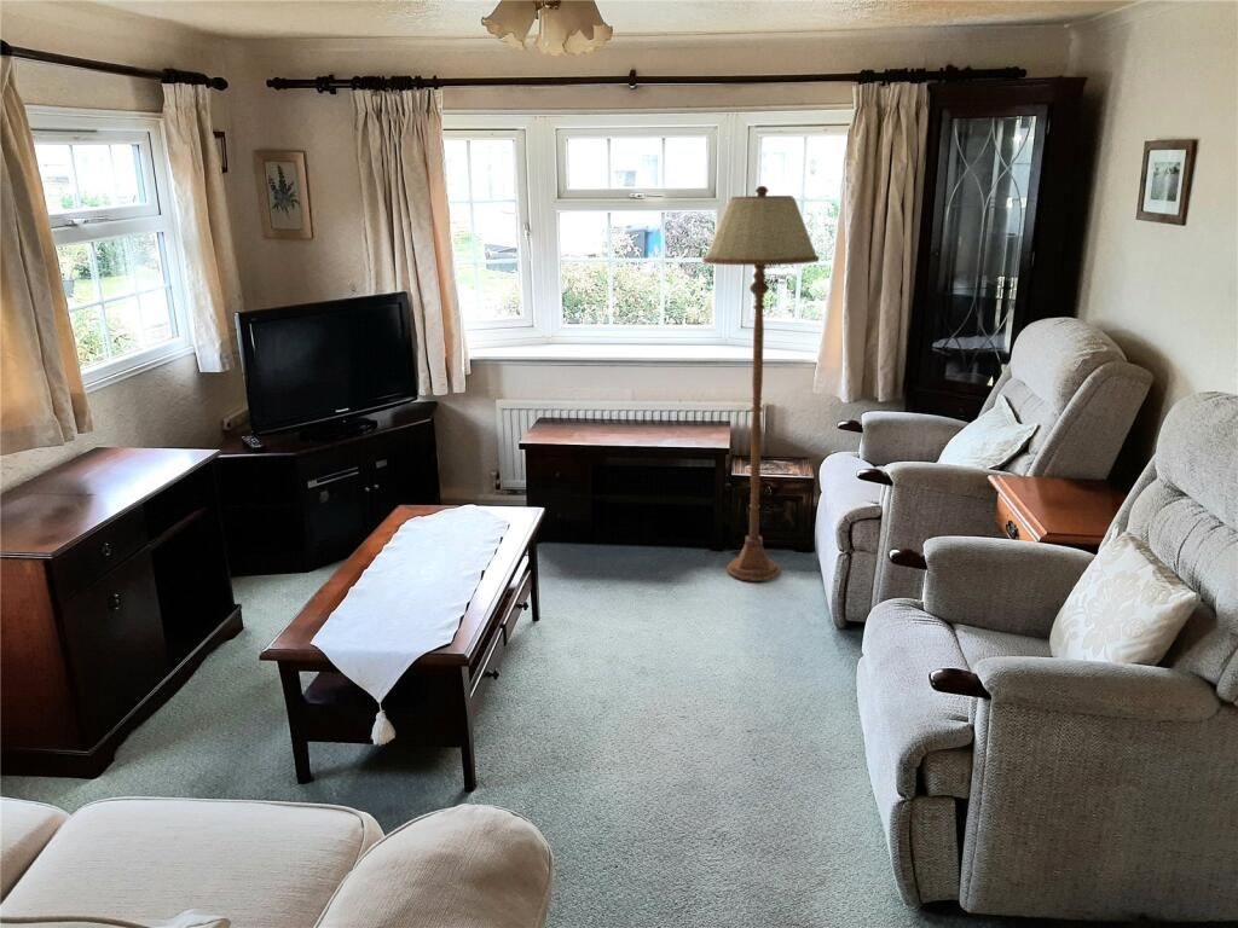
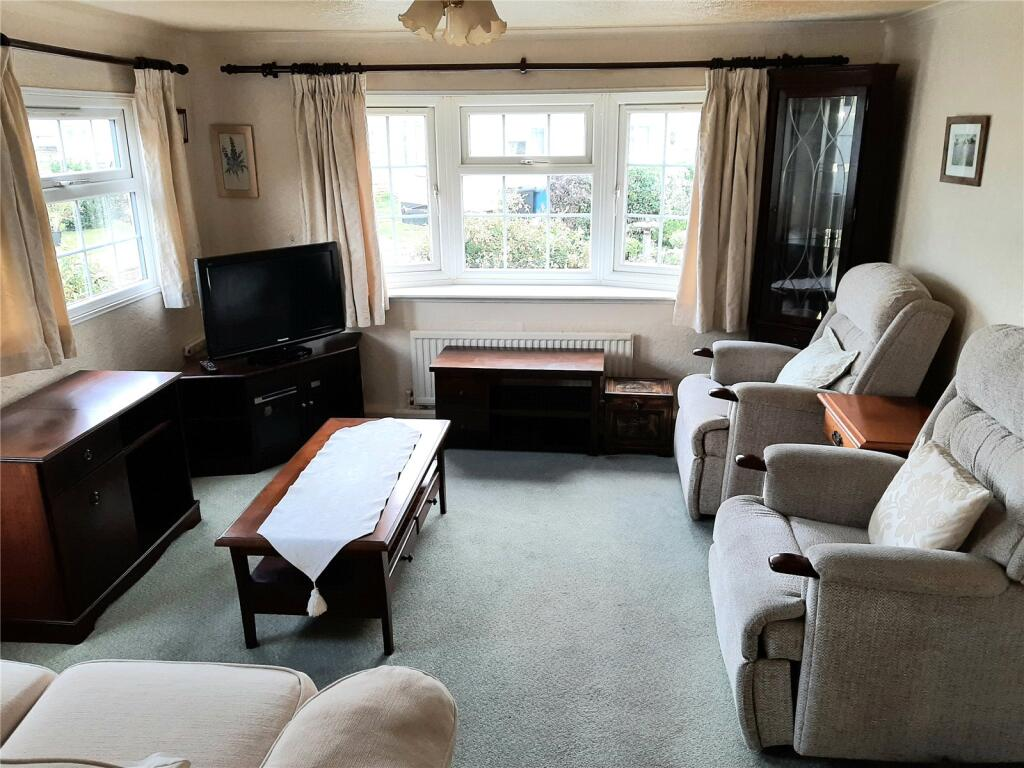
- floor lamp (757, 389)
